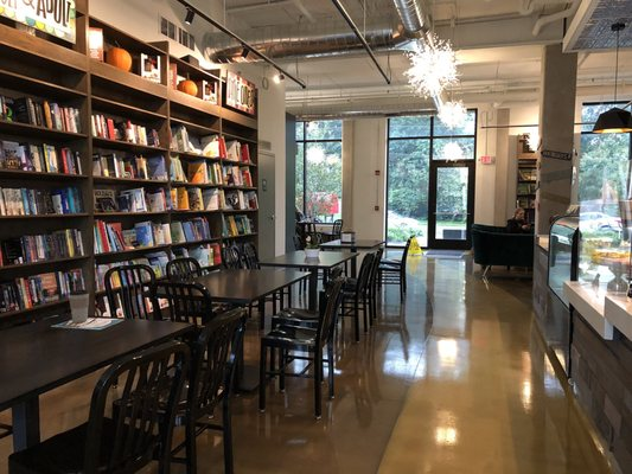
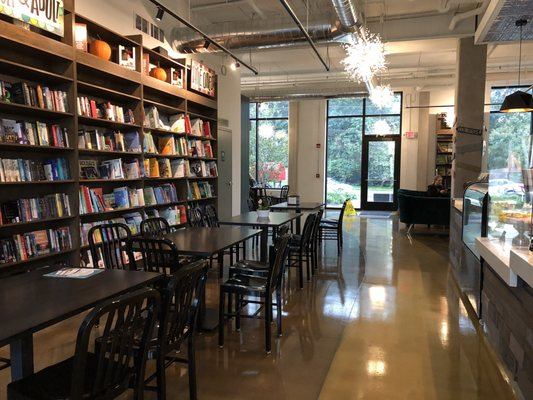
- coffee cup (79, 306)
